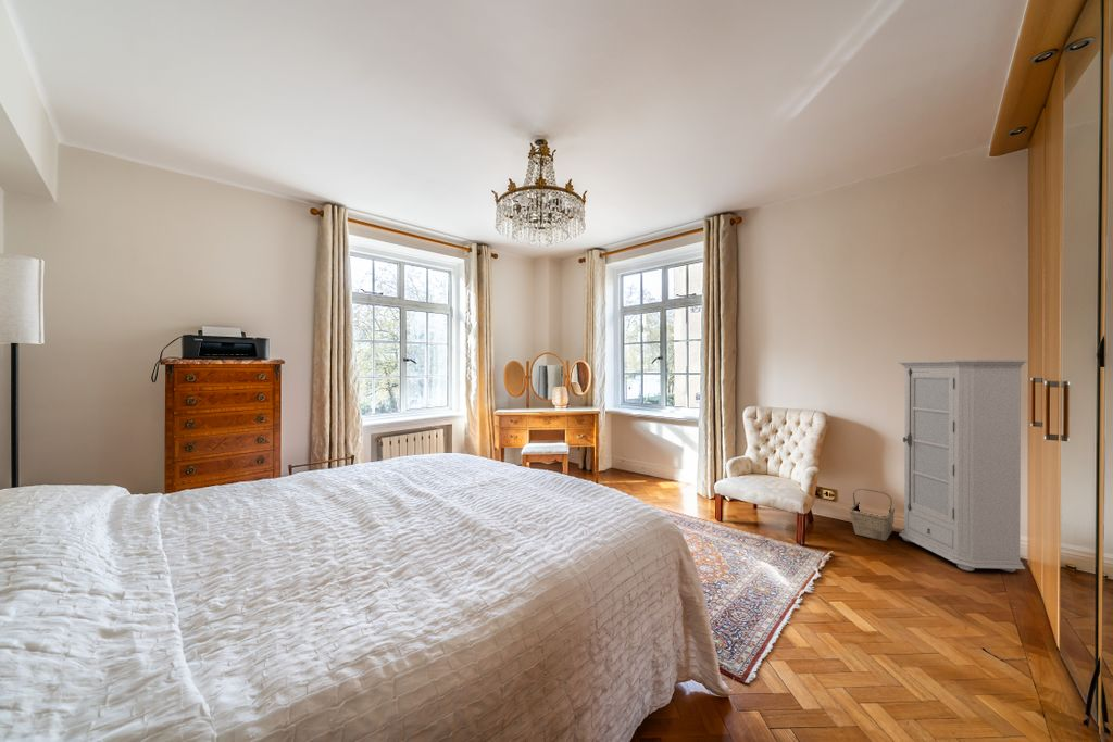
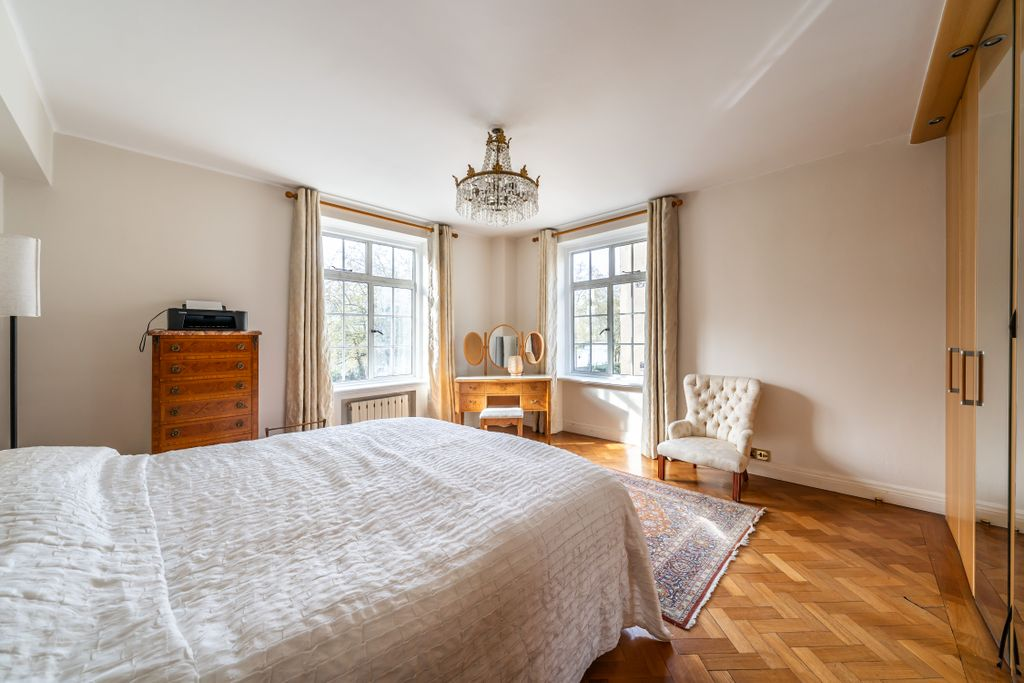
- cabinet (956, 457)
- basket (872, 514)
